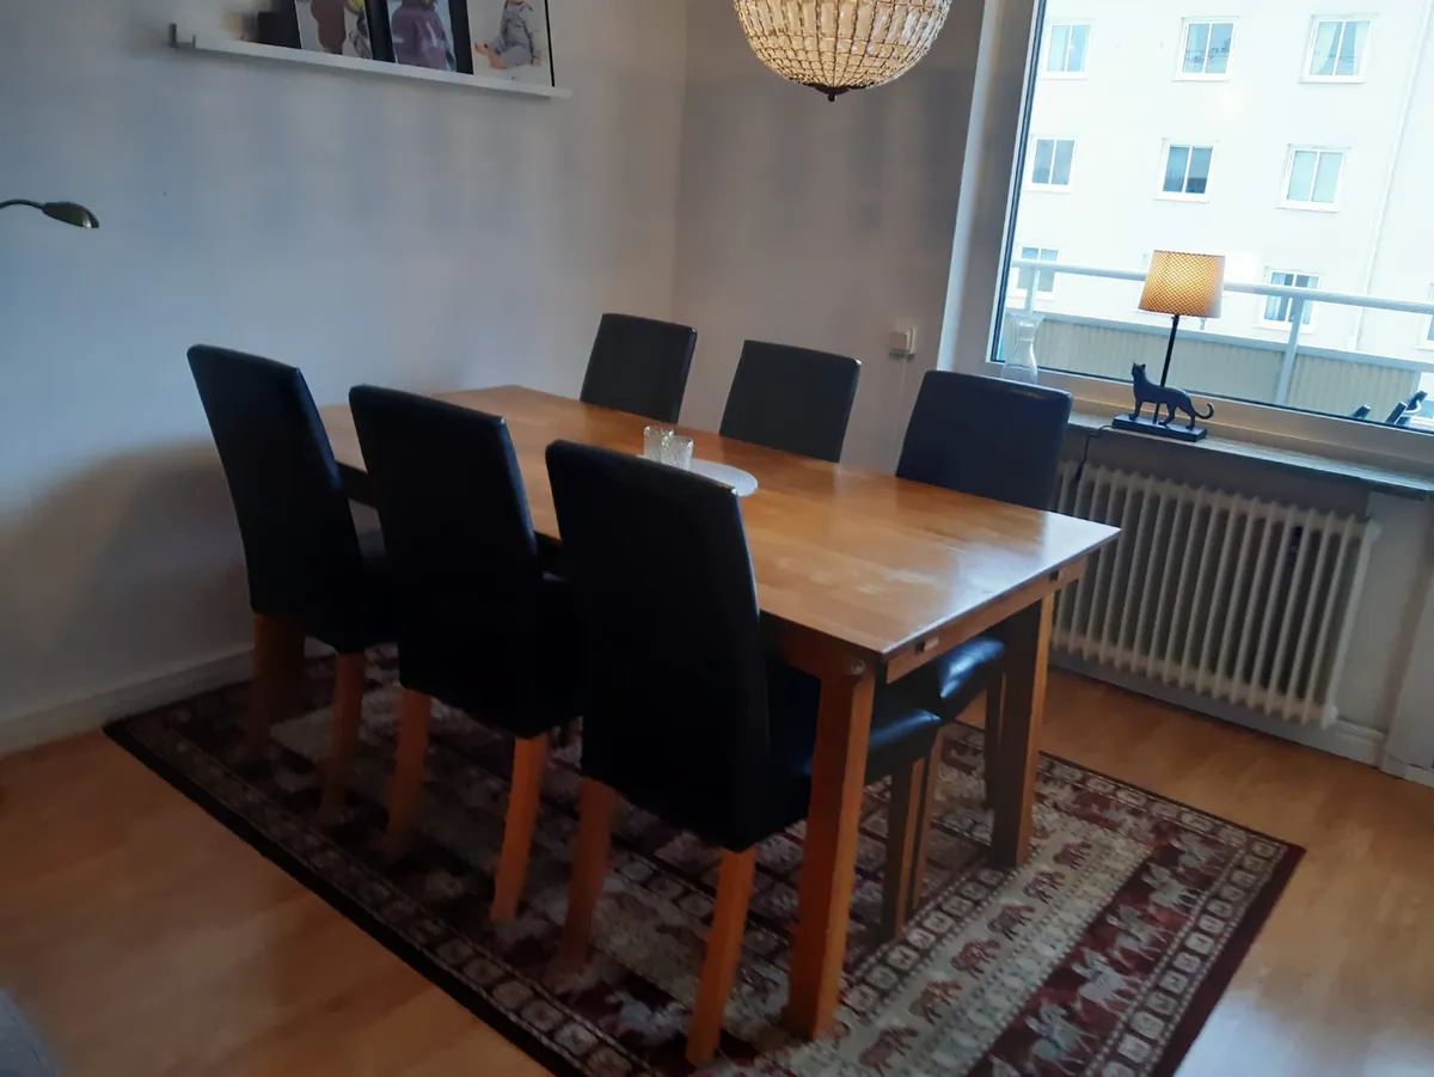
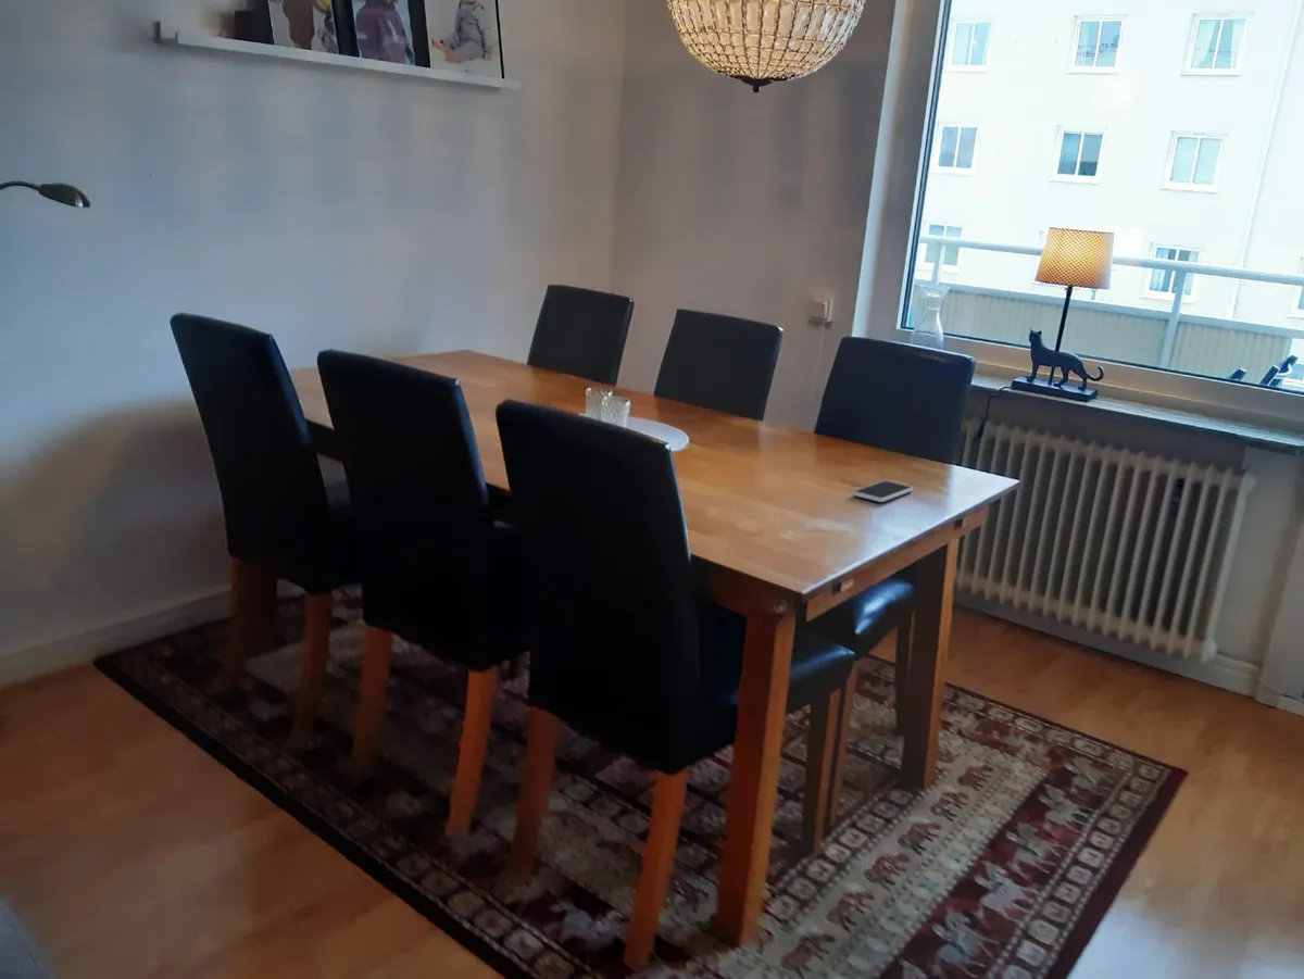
+ smartphone (882, 491)
